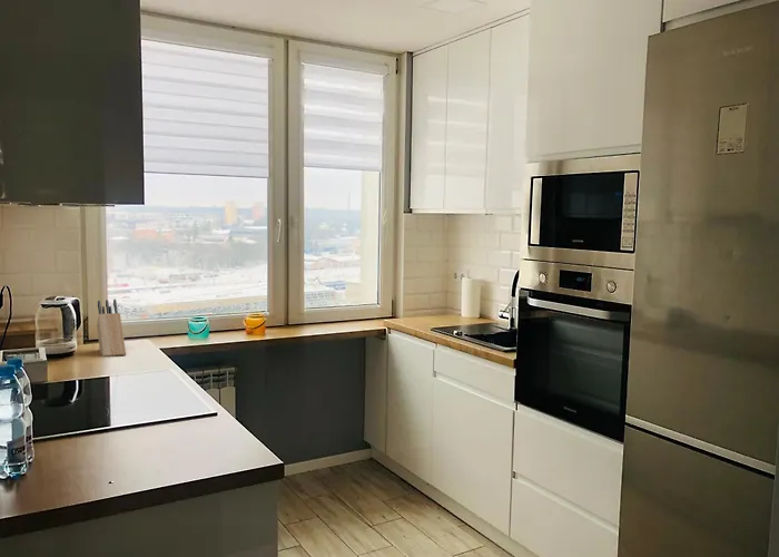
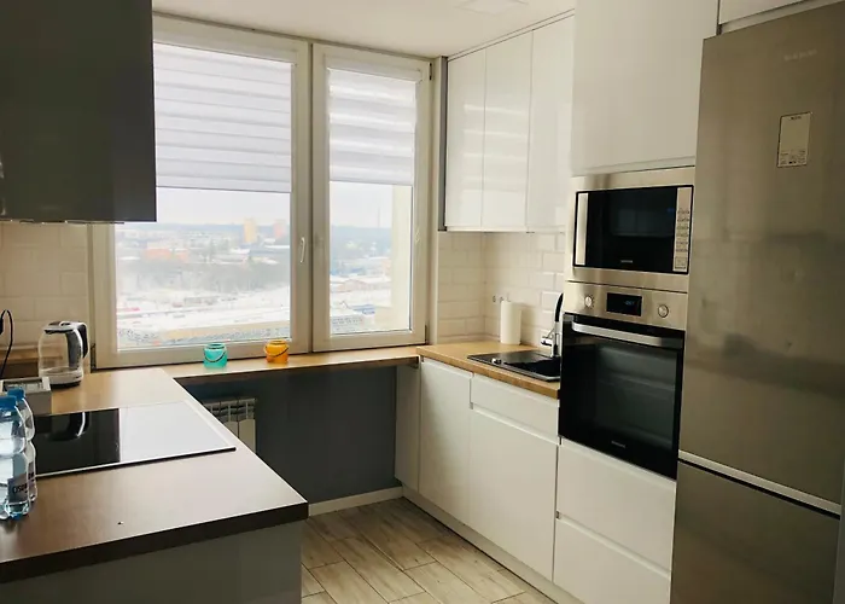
- knife block (110, 326)
